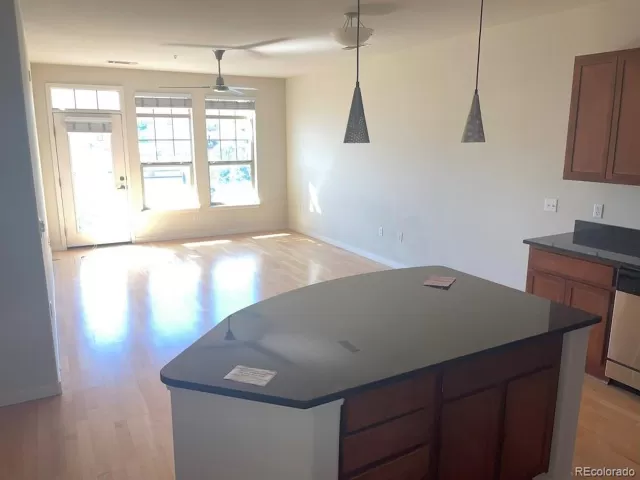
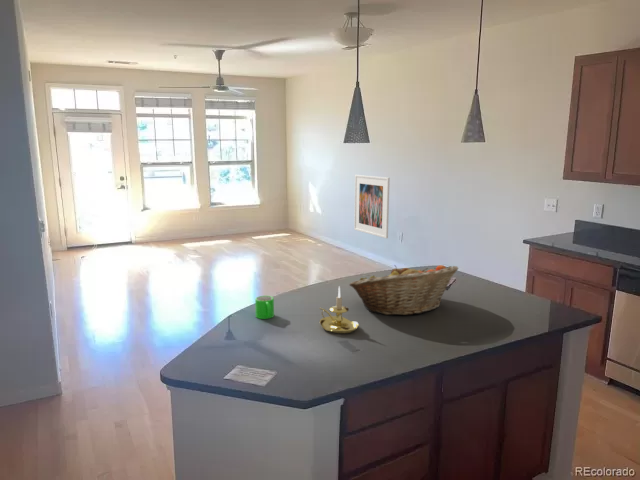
+ fruit basket (404, 284)
+ mug (266, 308)
+ candle holder (336, 306)
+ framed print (370, 205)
